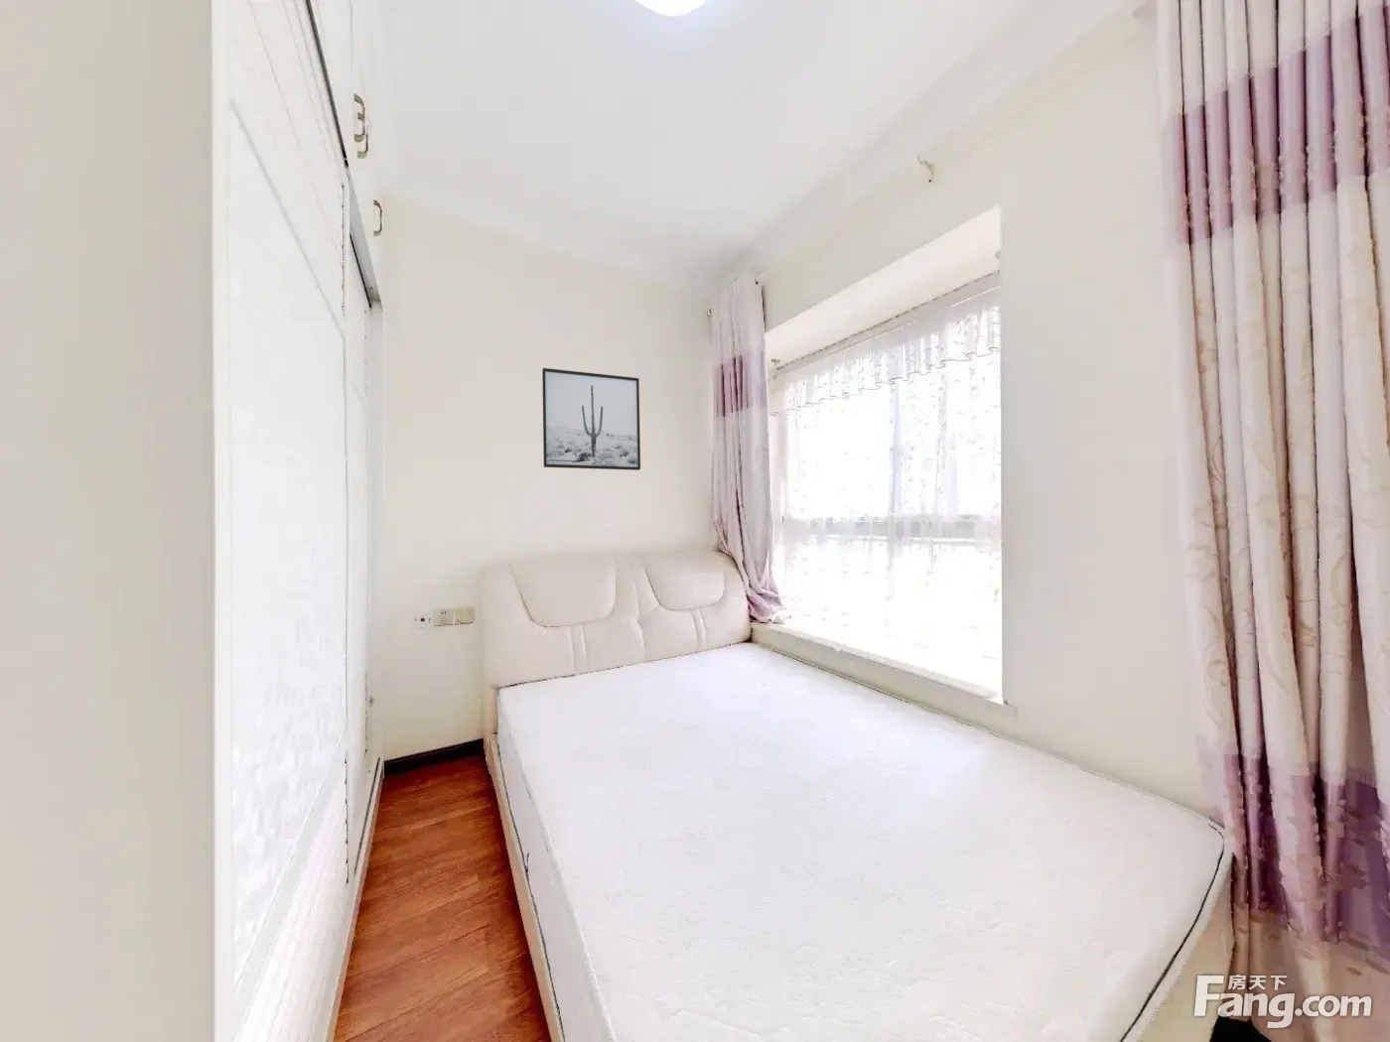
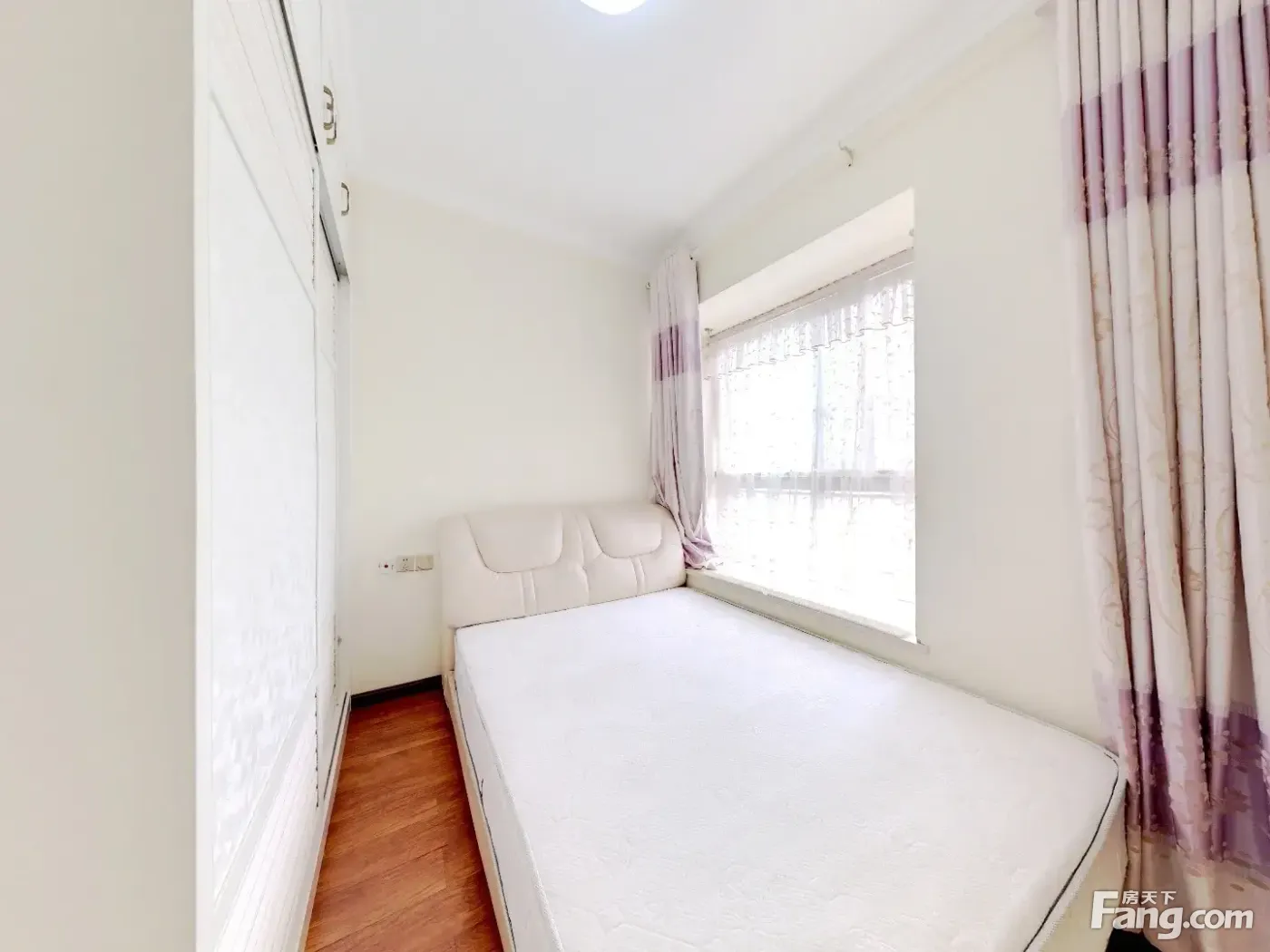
- wall art (593, 420)
